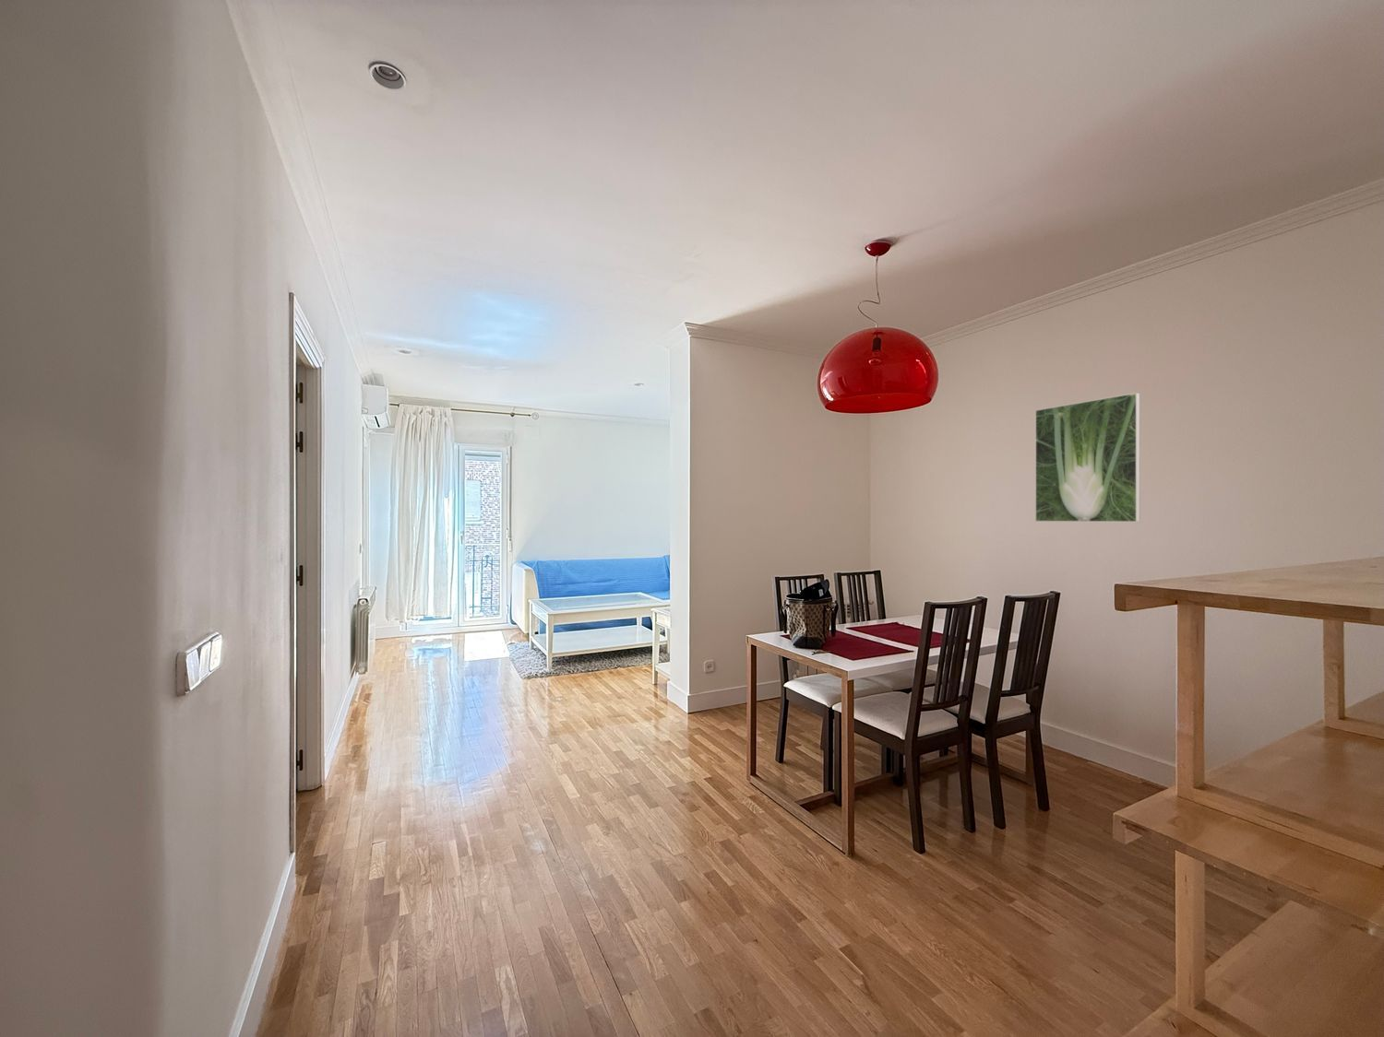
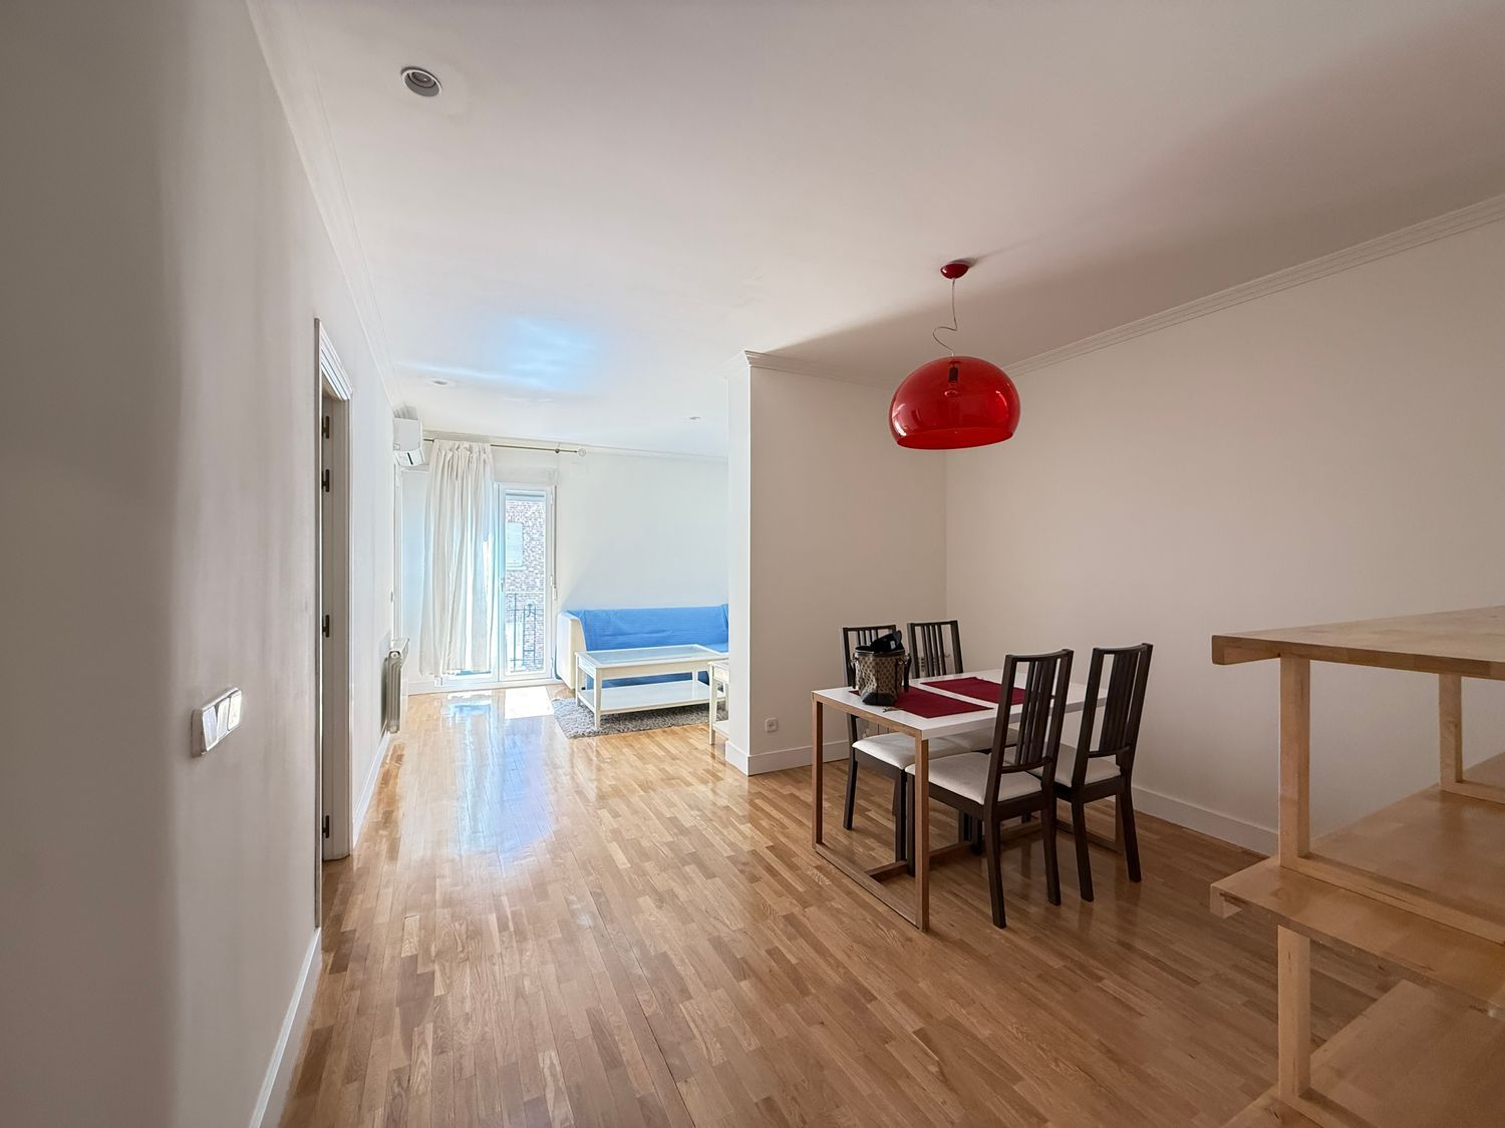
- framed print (1083, 462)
